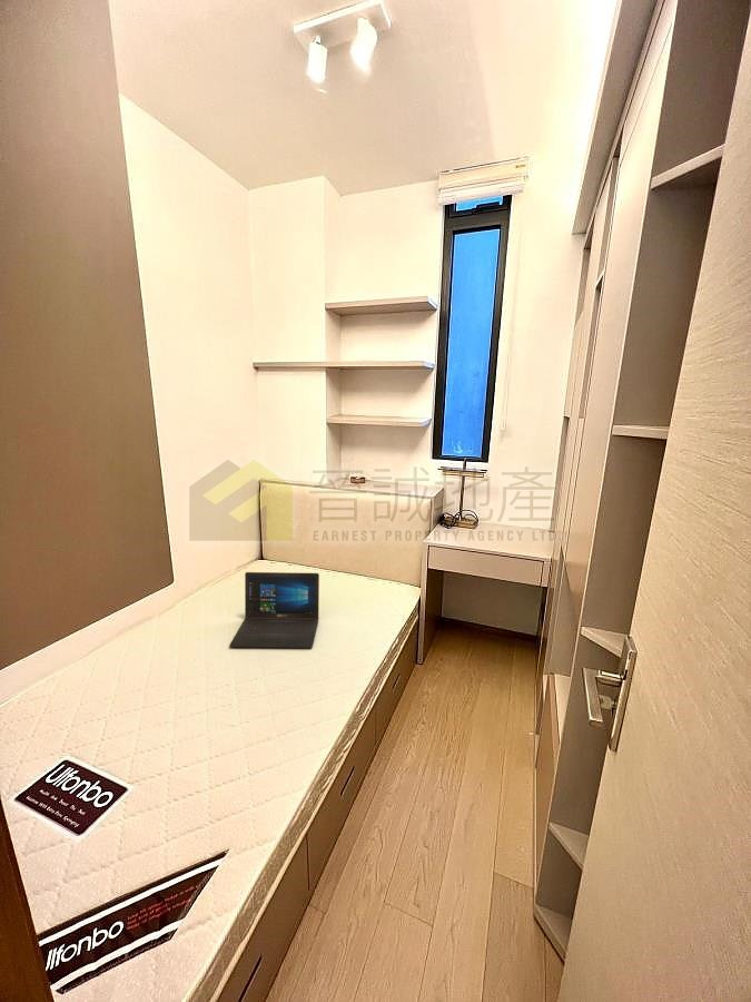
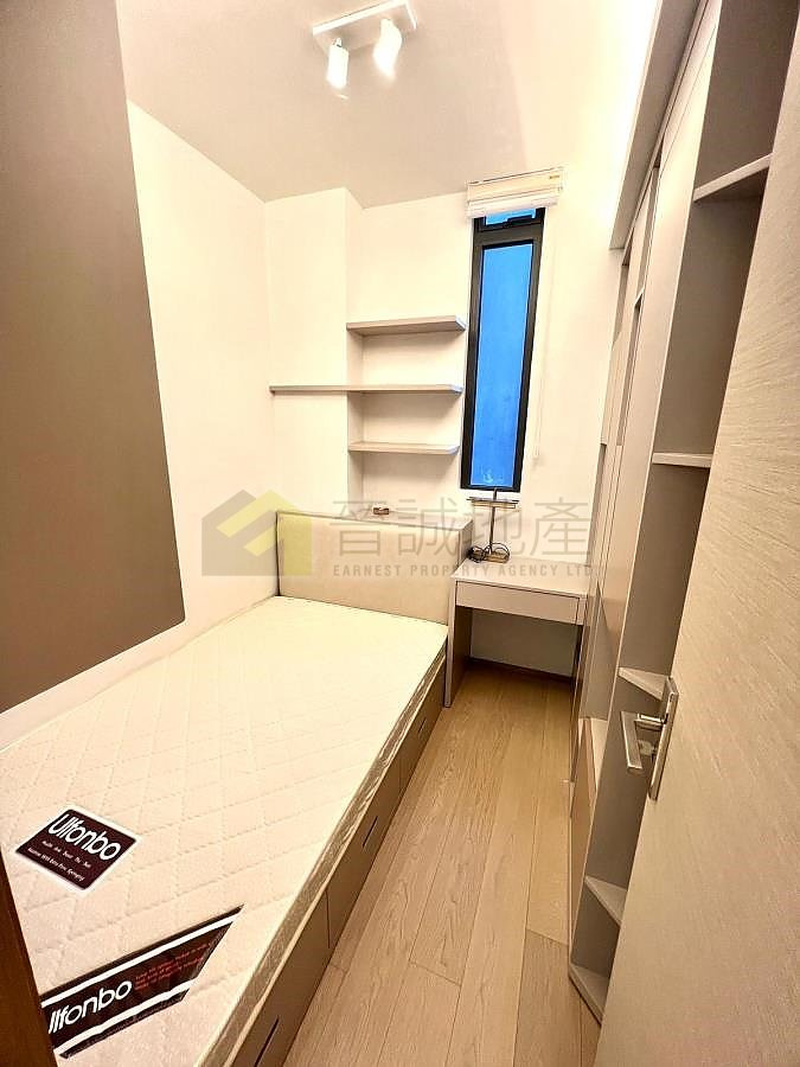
- laptop (276, 608)
